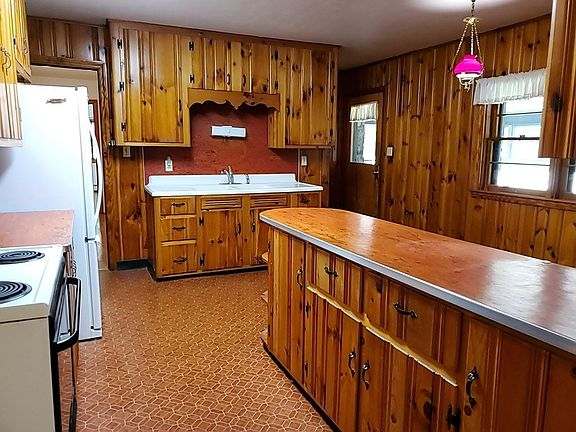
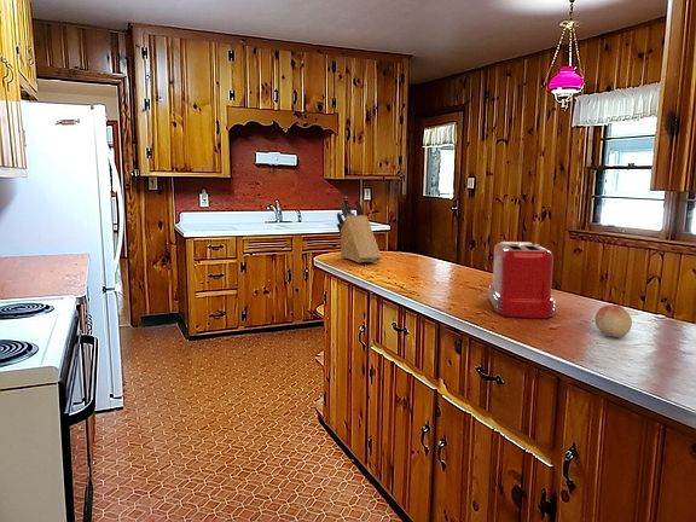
+ knife block (356, 227)
+ toaster (520, 276)
+ fruit (614, 320)
